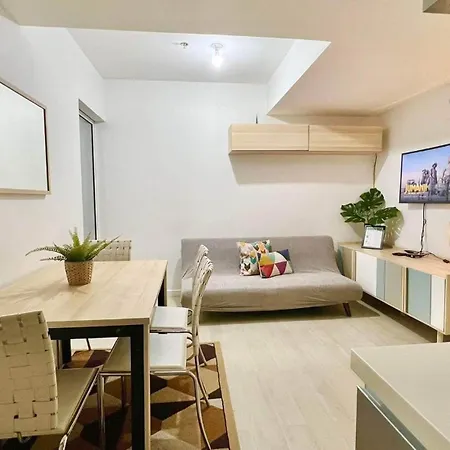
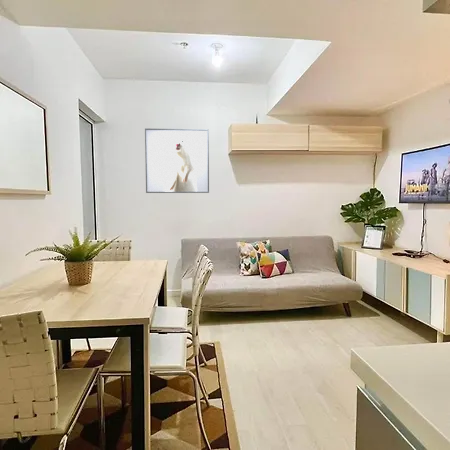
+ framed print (177, 161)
